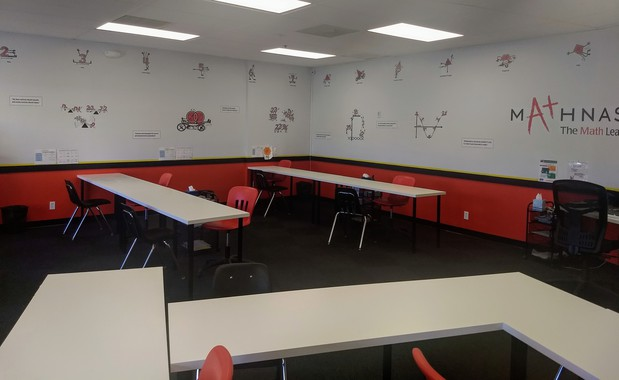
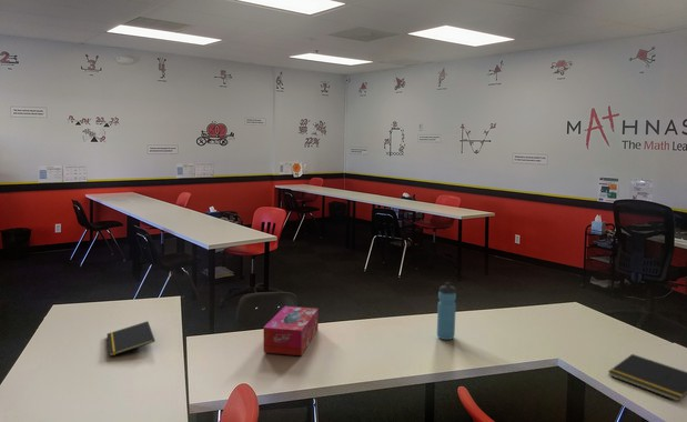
+ notepad (654, 375)
+ tissue box (292, 329)
+ notepad (130, 338)
+ water bottle (446, 310)
